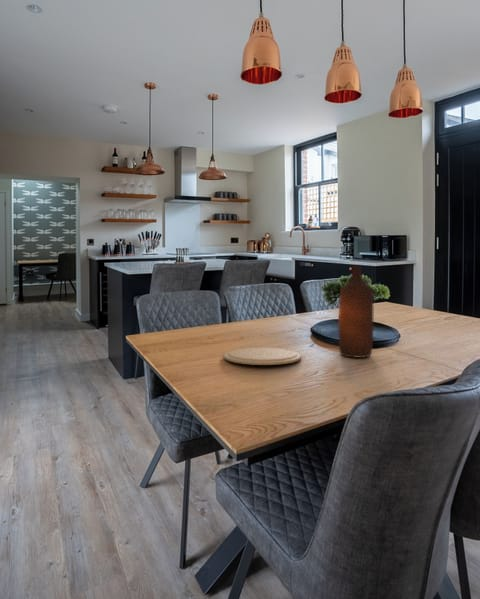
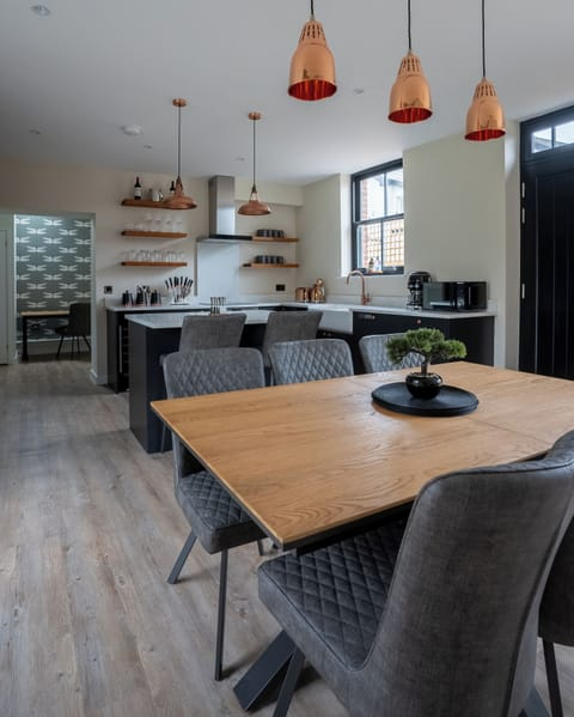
- plate (262, 355)
- bottle (356, 310)
